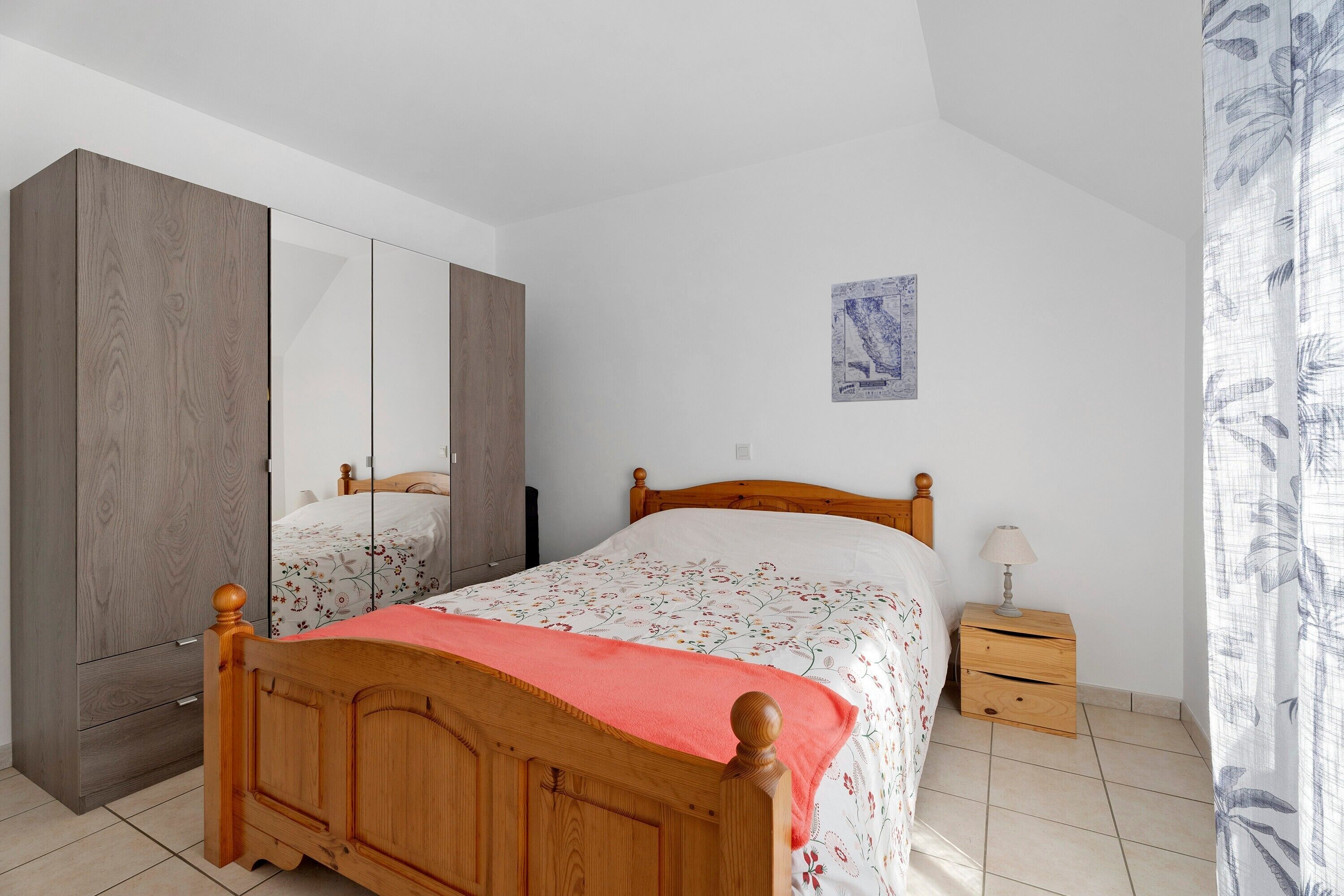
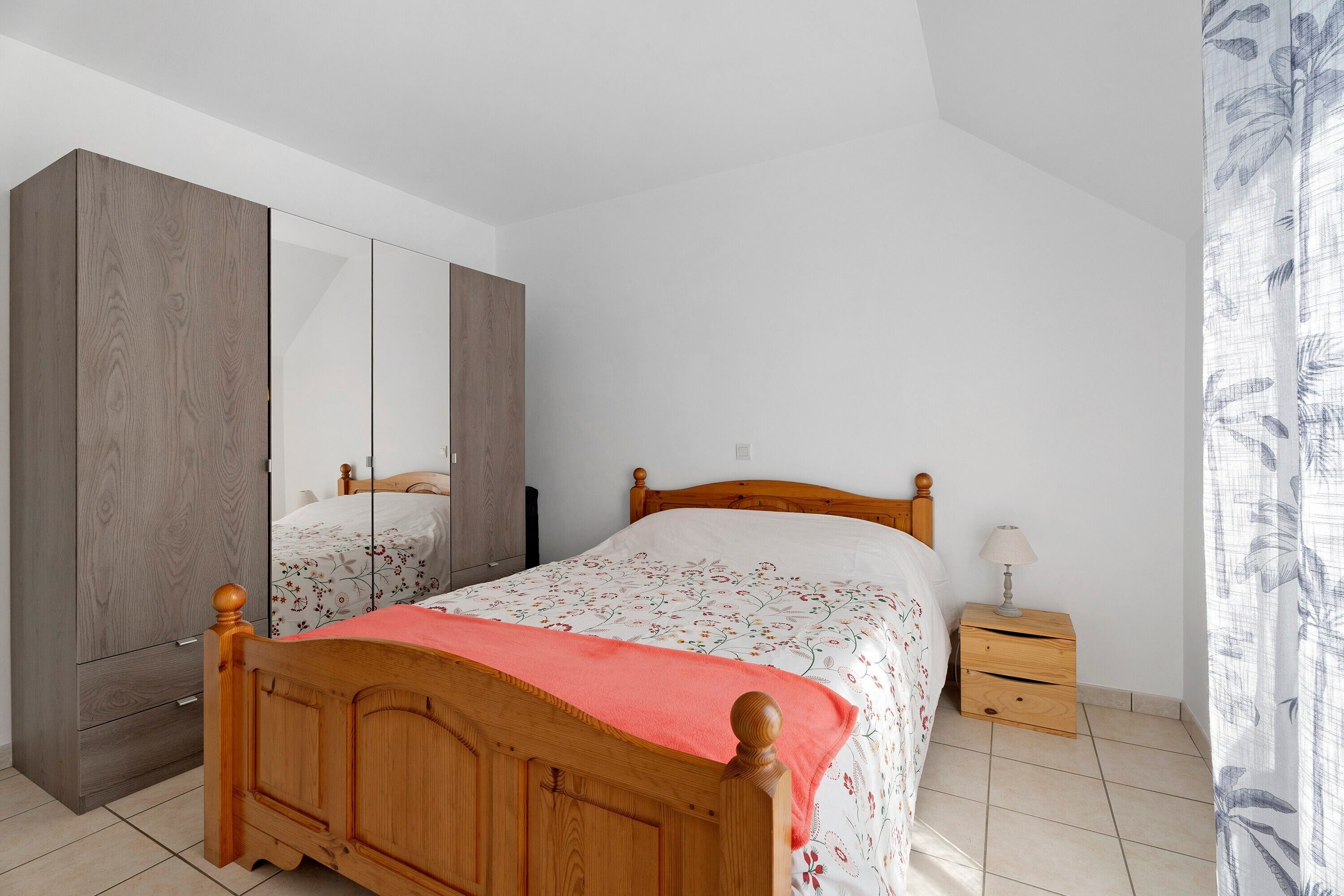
- wall art (873, 340)
